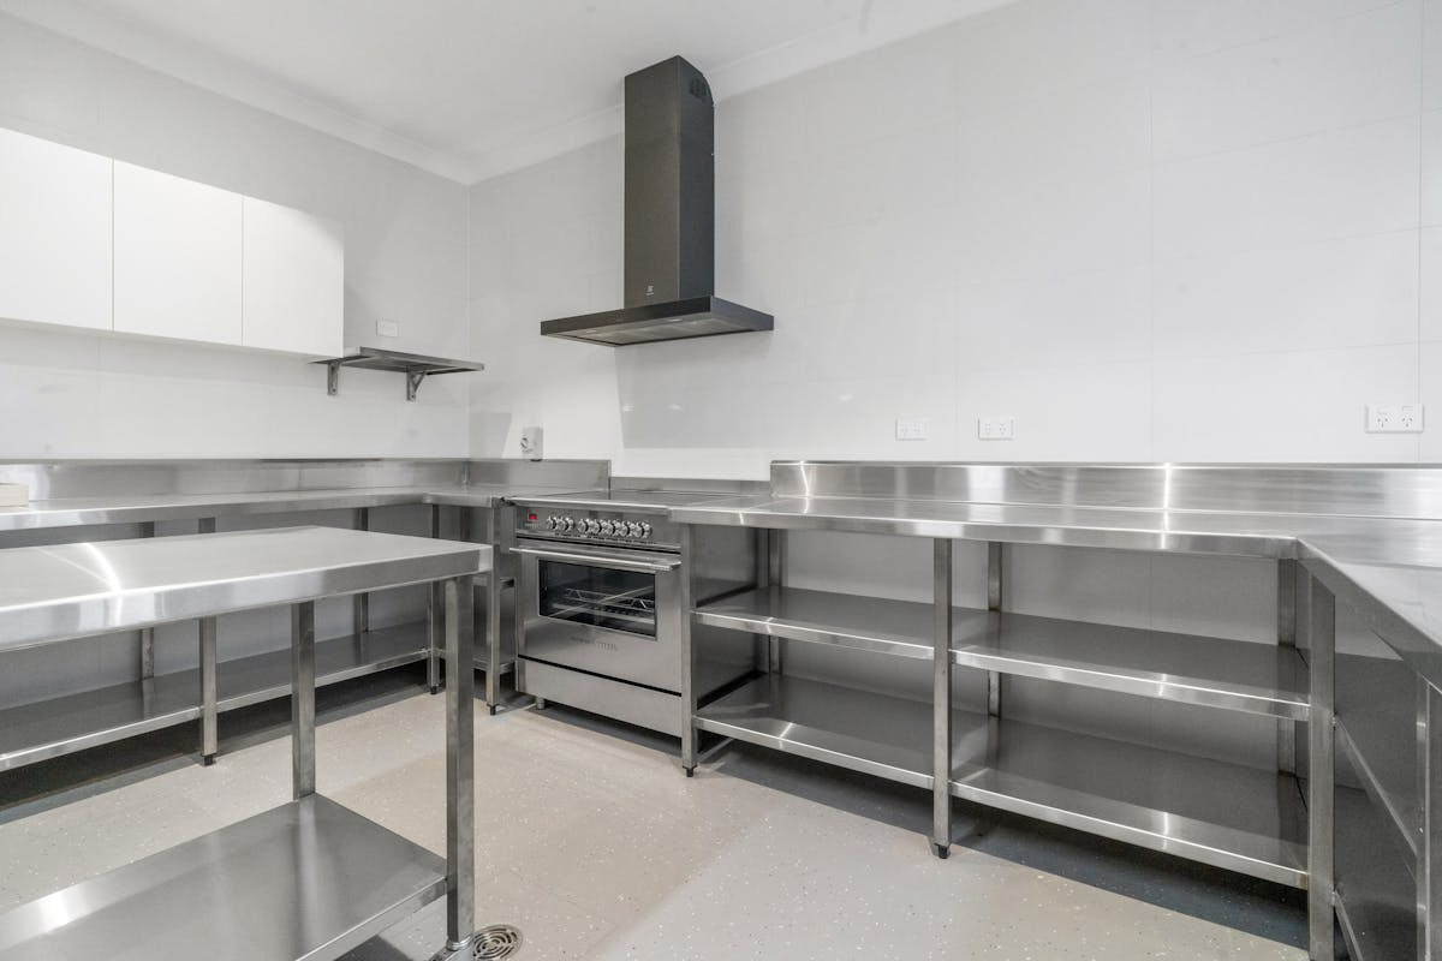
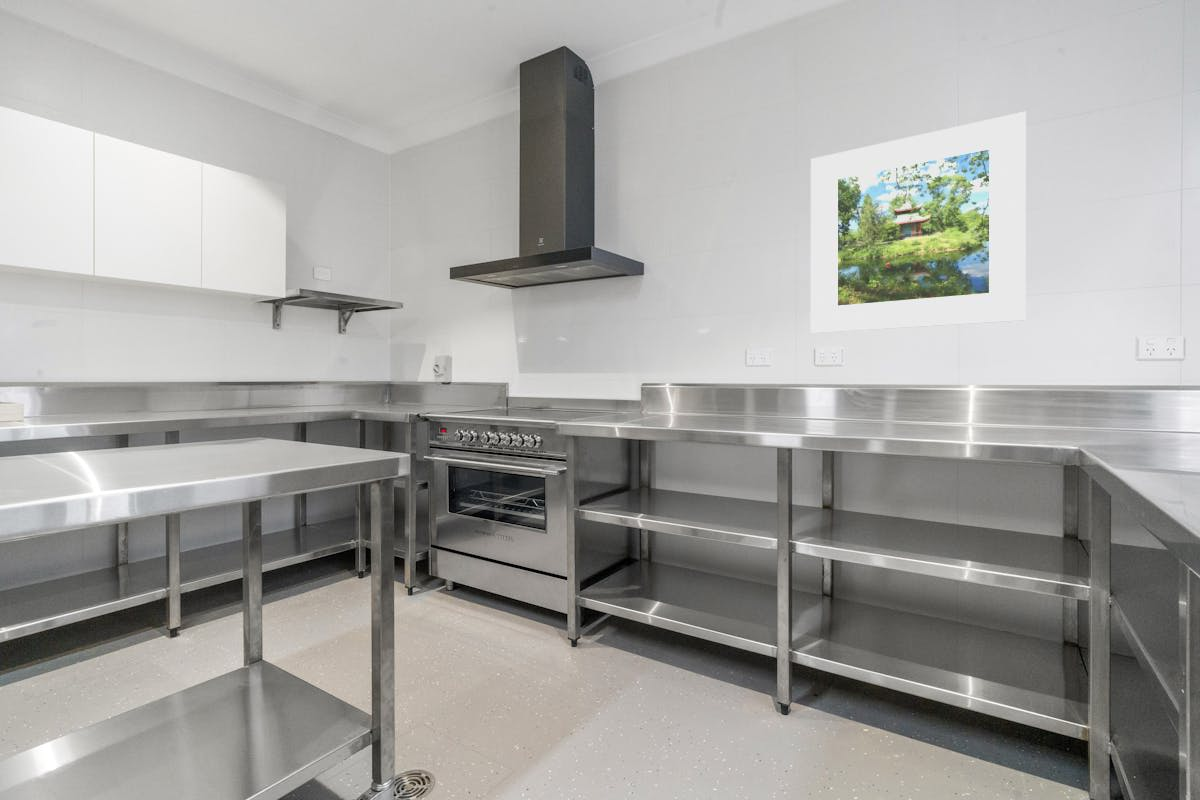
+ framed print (908, 232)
